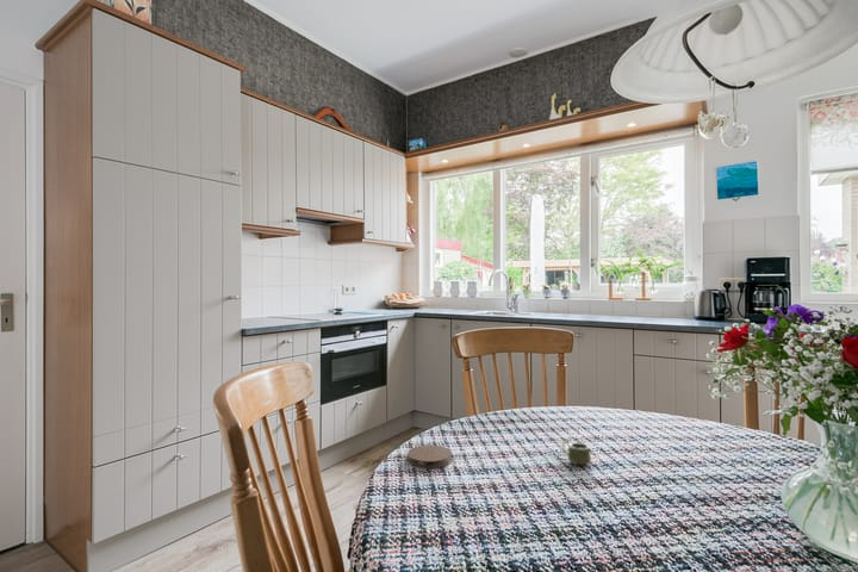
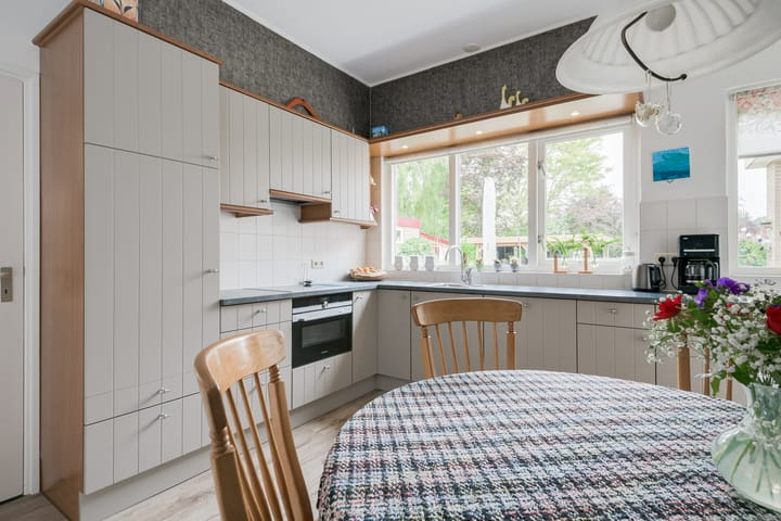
- mug (564, 448)
- coaster (429, 455)
